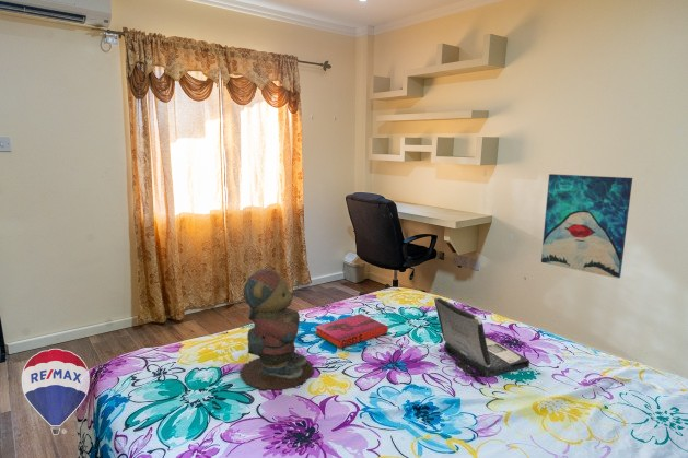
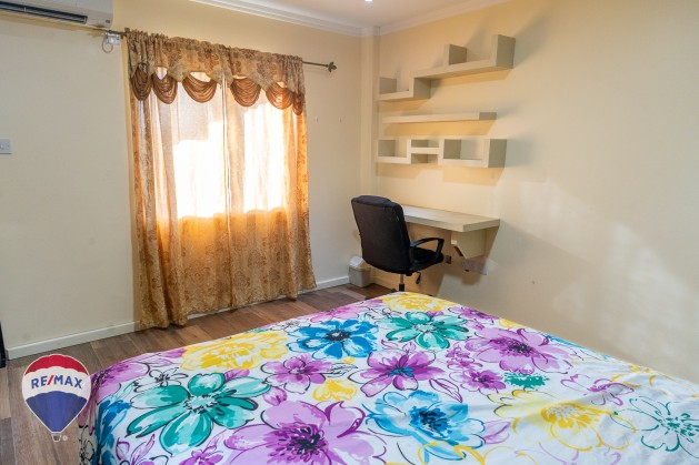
- wall art (583, 223)
- teddy bear (276, 321)
- hardback book (351, 329)
- laptop (480, 331)
